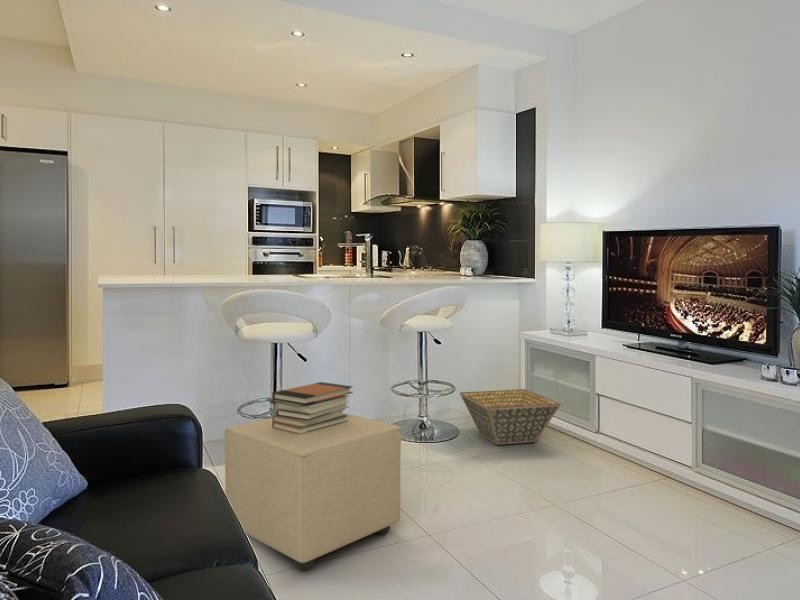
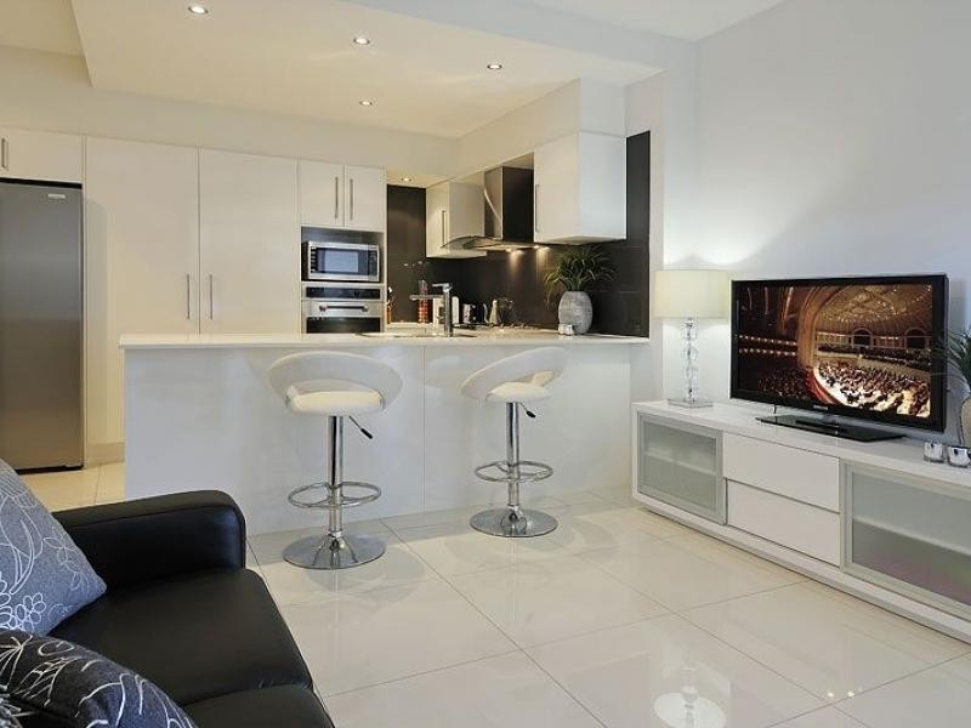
- ottoman (313, 478)
- basket (507, 417)
- book stack (313, 406)
